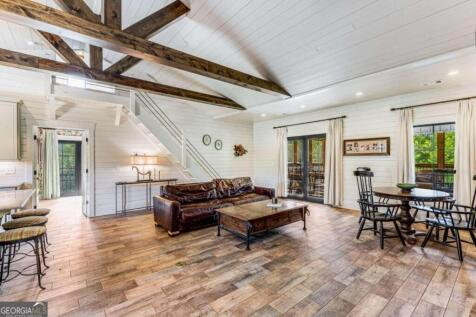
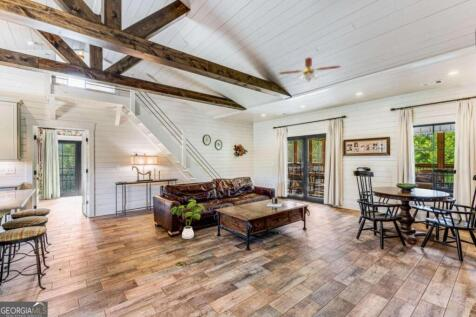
+ house plant (191, 218)
+ ceiling fan (308, 72)
